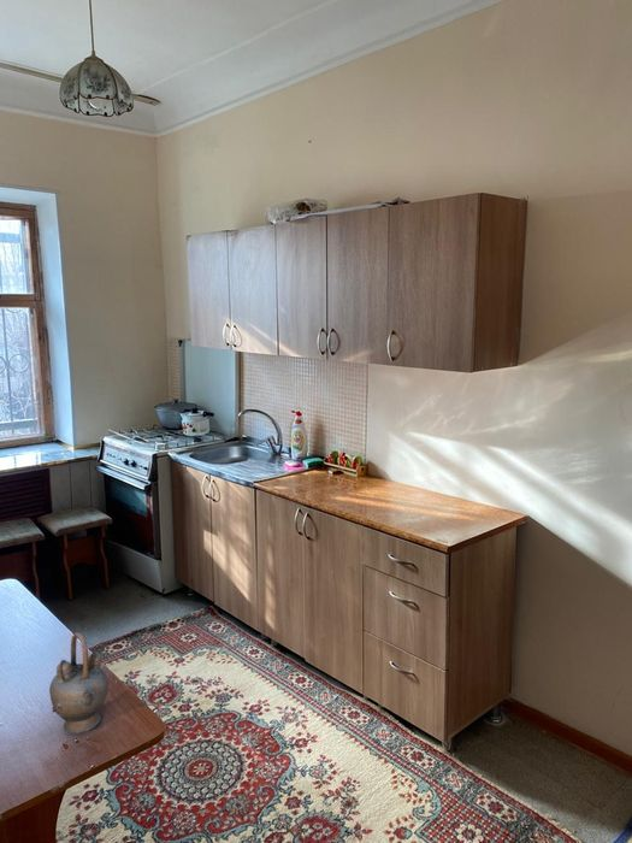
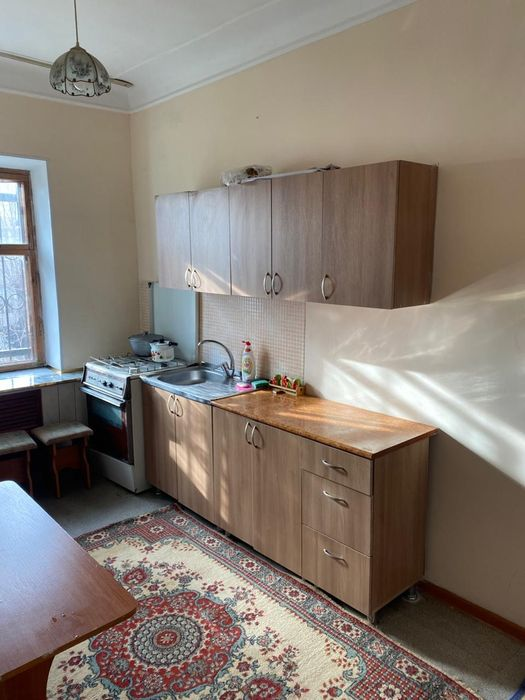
- teapot (81, 682)
